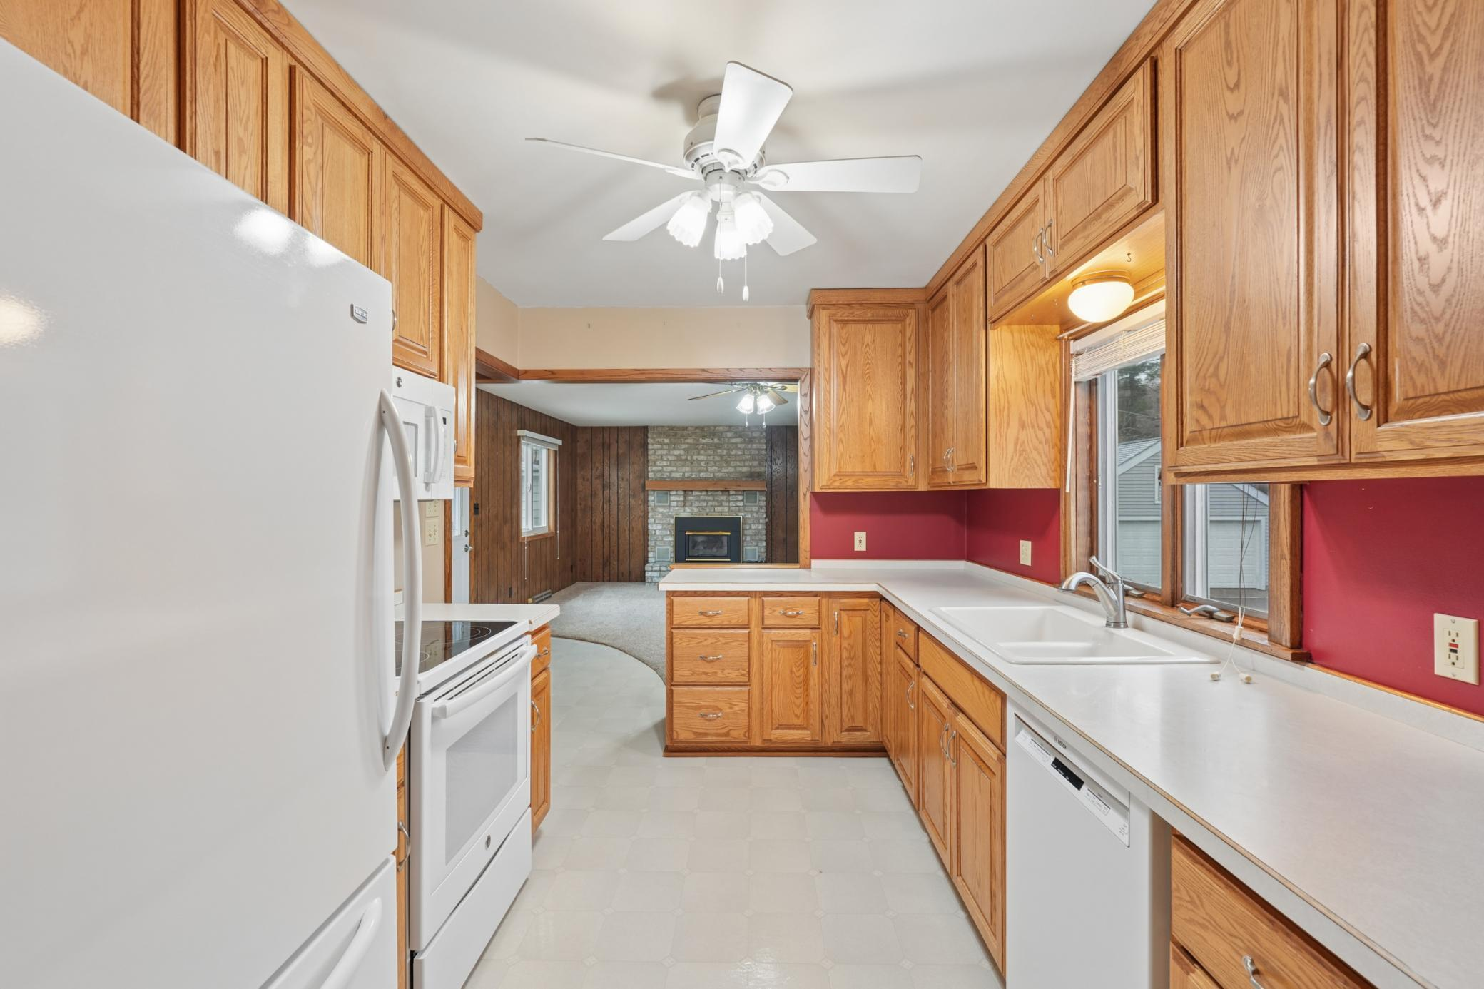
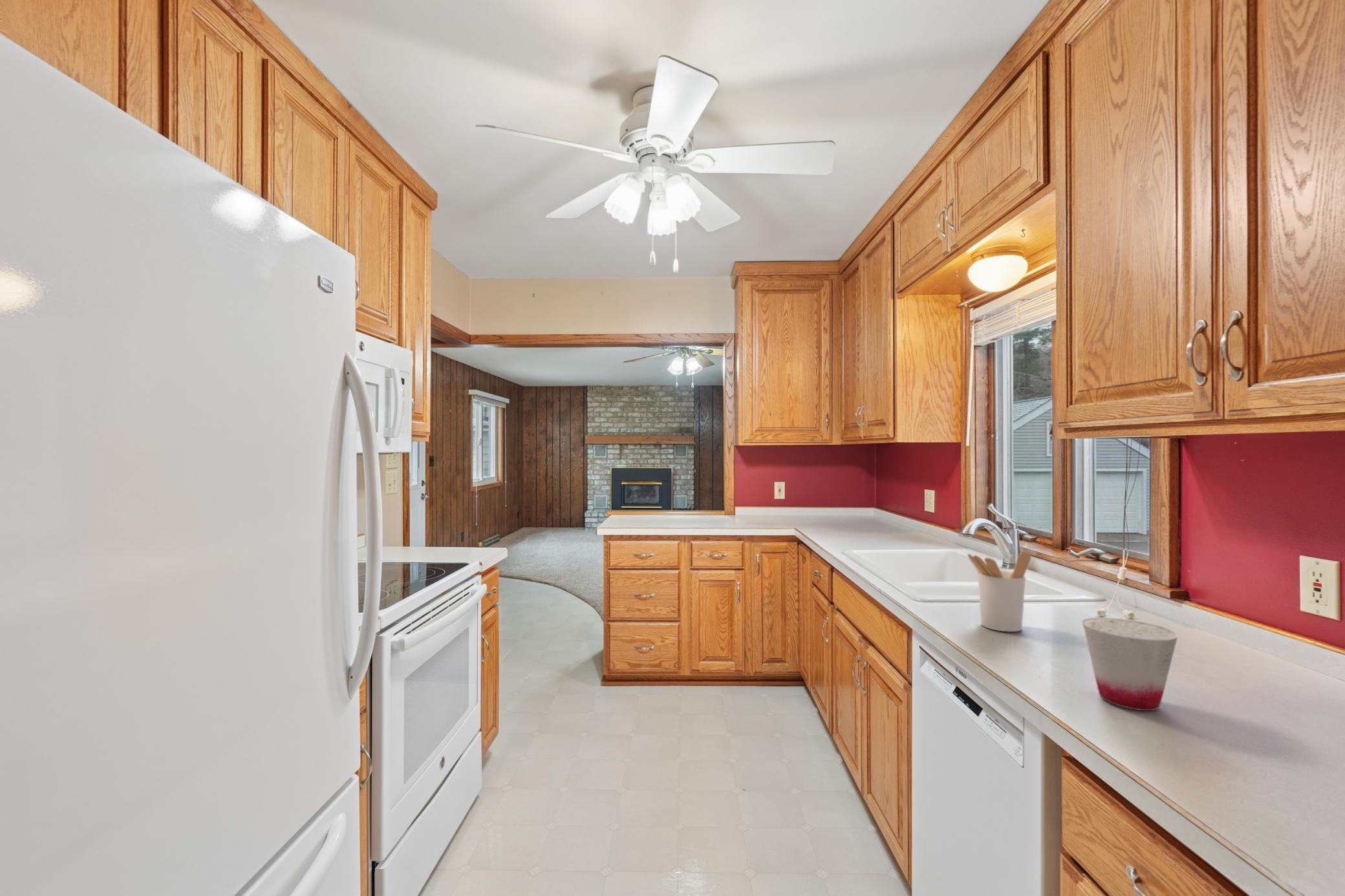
+ cup (1128, 665)
+ utensil holder (995, 588)
